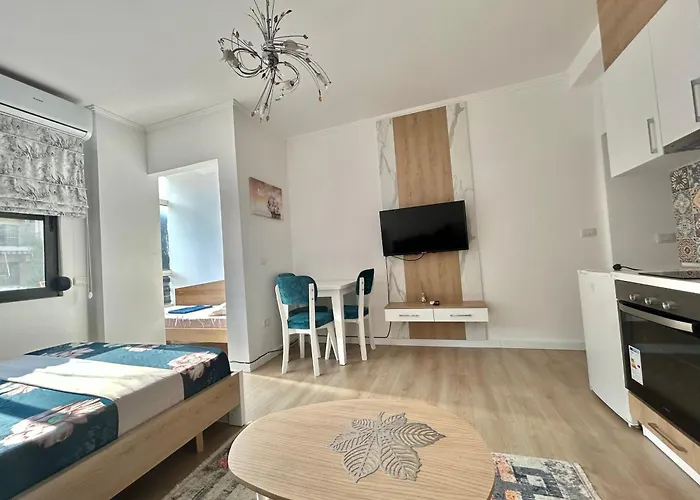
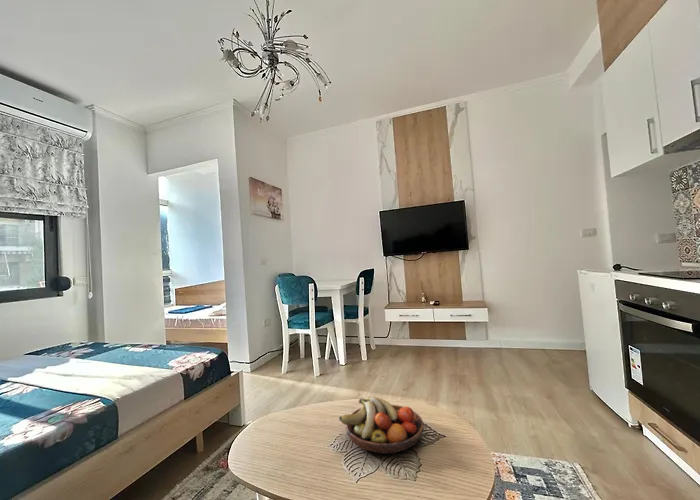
+ fruit bowl (383, 419)
